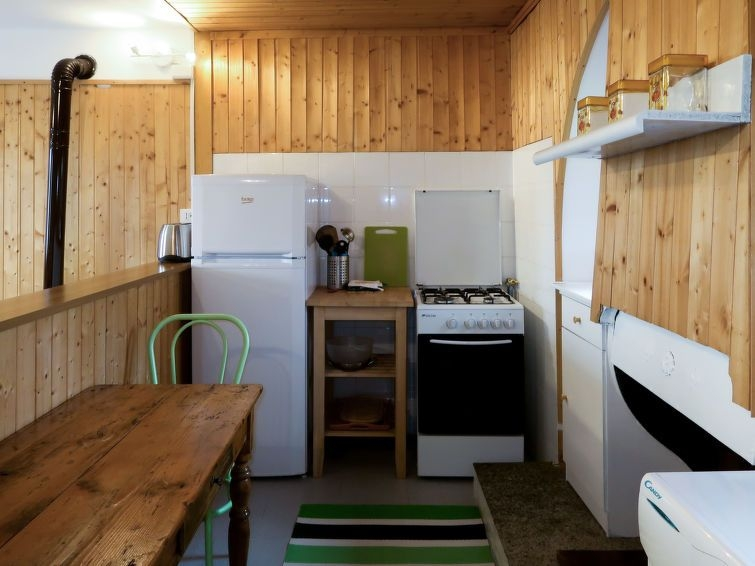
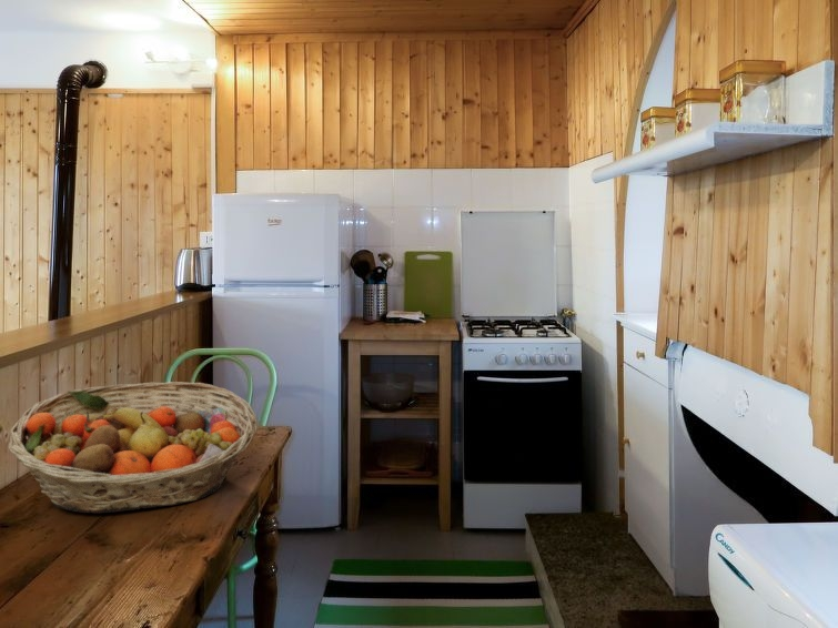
+ fruit basket (140, 440)
